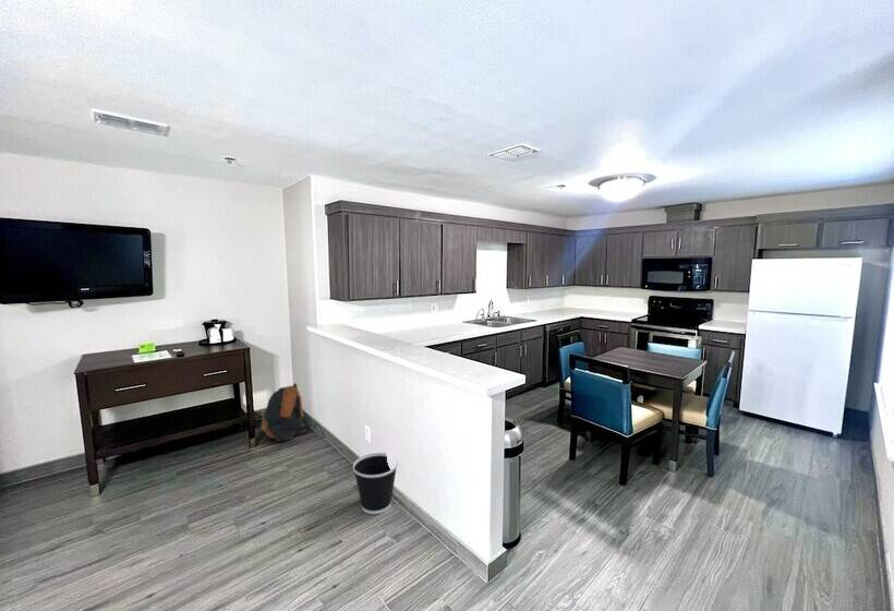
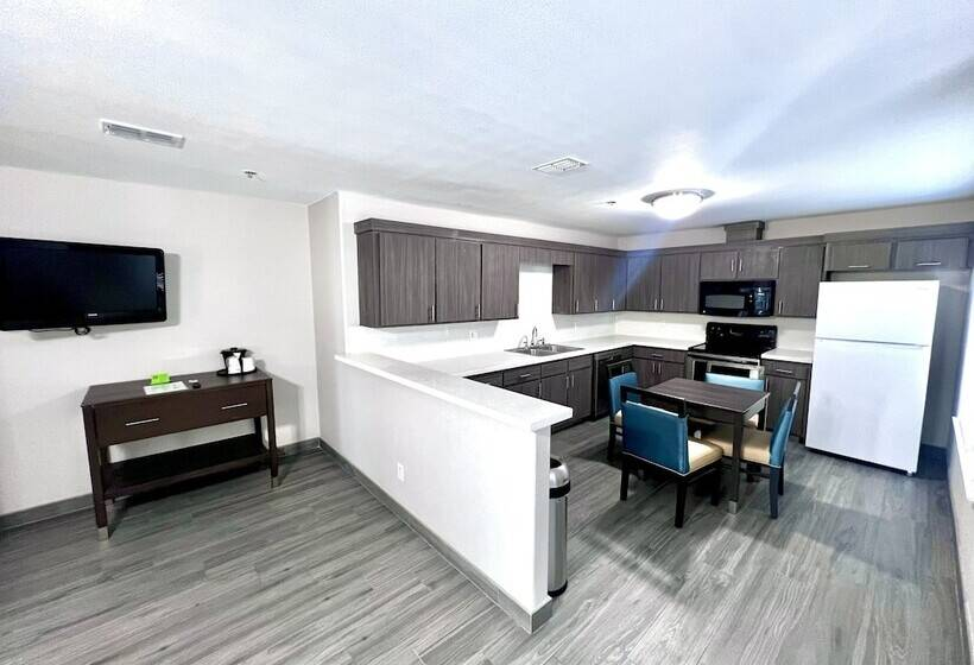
- backpack (287, 408)
- wastebasket (375, 483)
